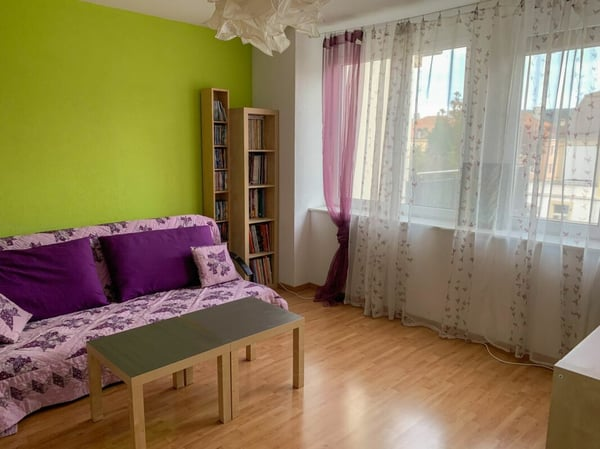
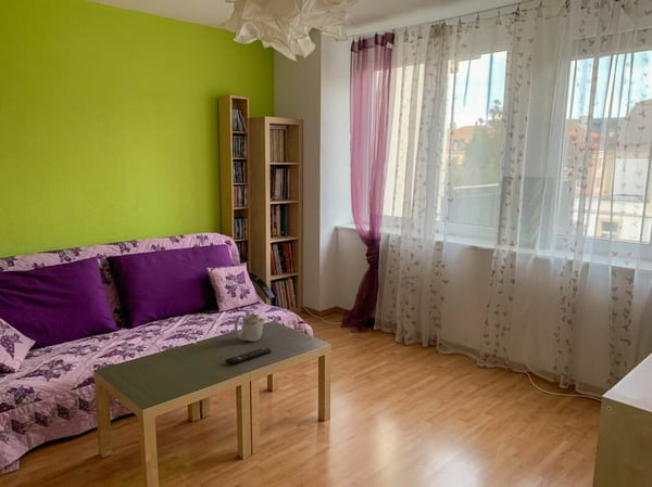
+ remote control (249, 356)
+ teapot (250, 325)
